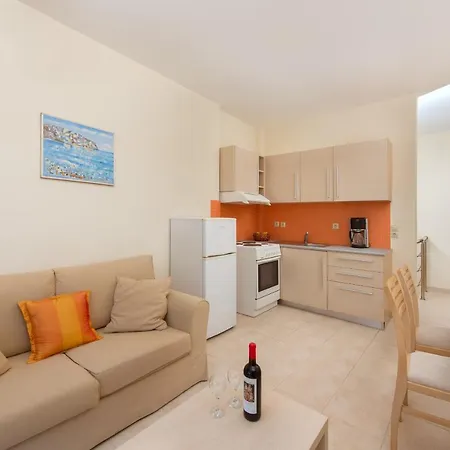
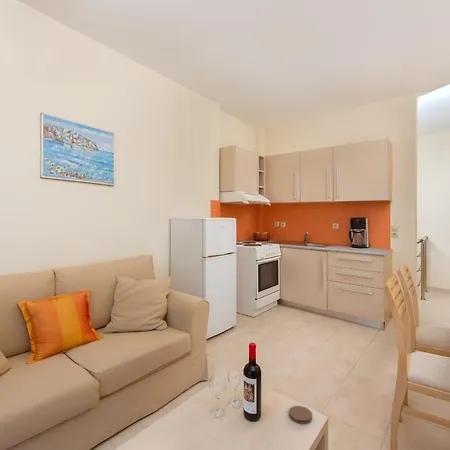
+ coaster (300, 414)
